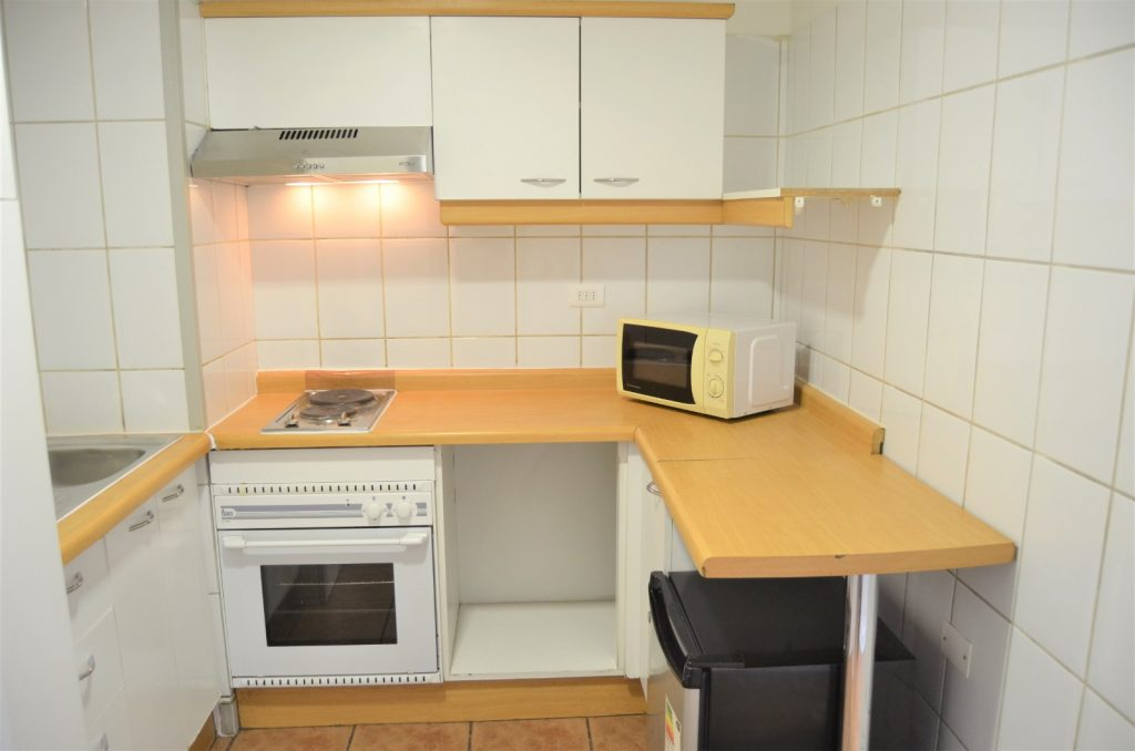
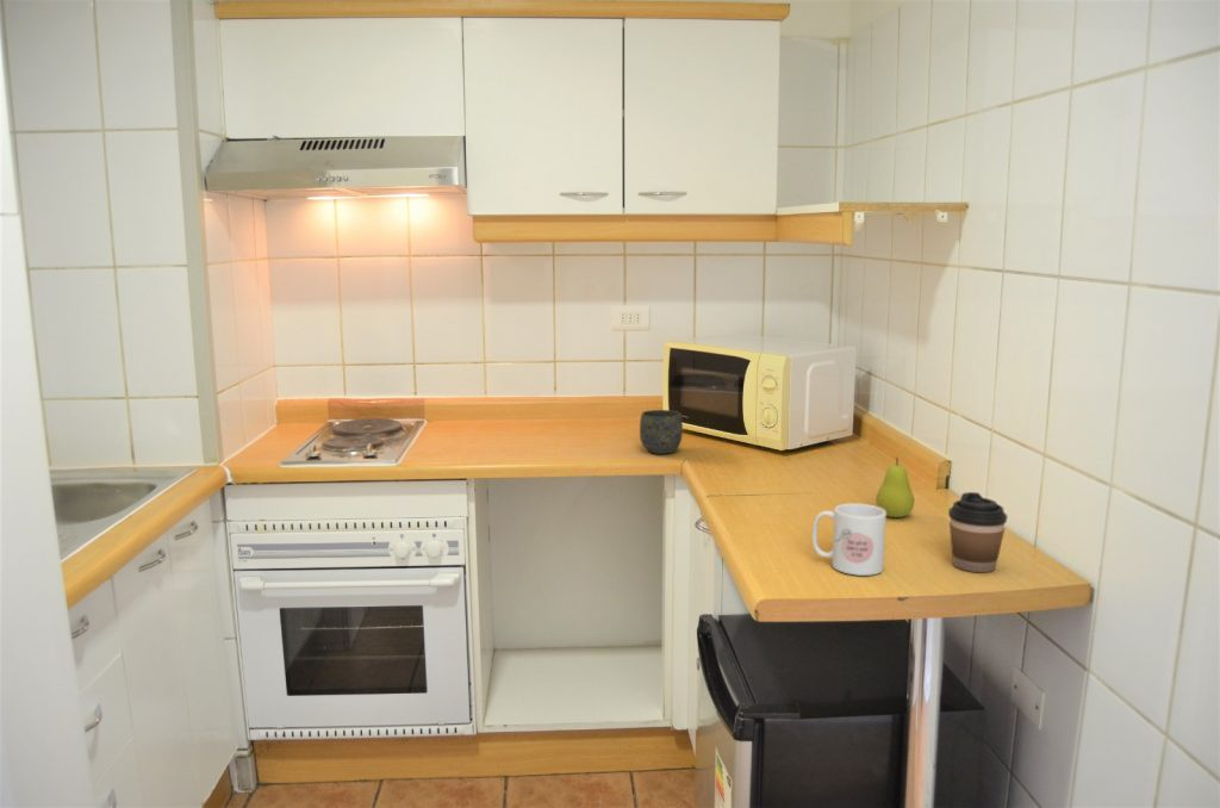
+ mug (847, 536)
+ mug (664, 430)
+ fruit (895, 486)
+ coffee cup (976, 530)
